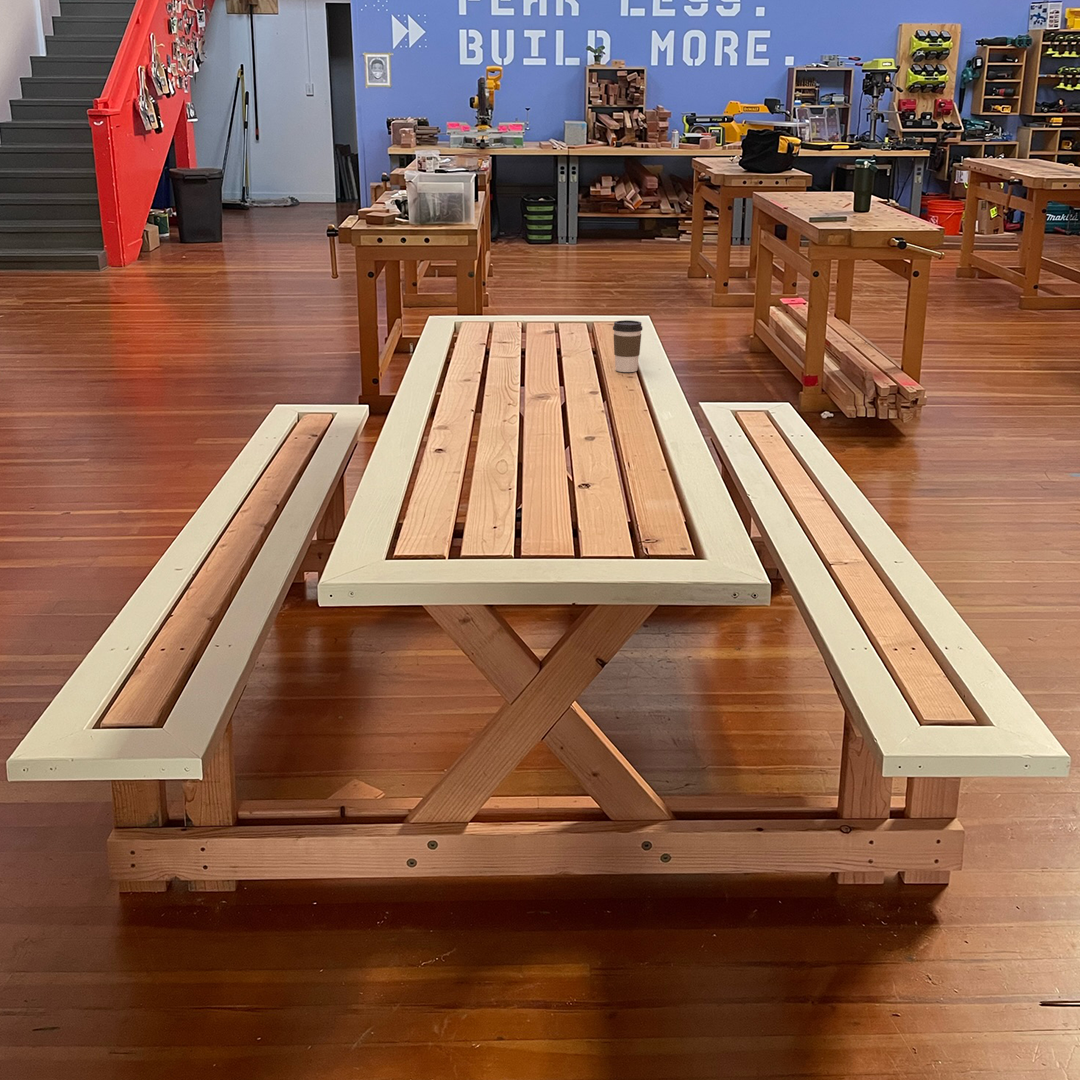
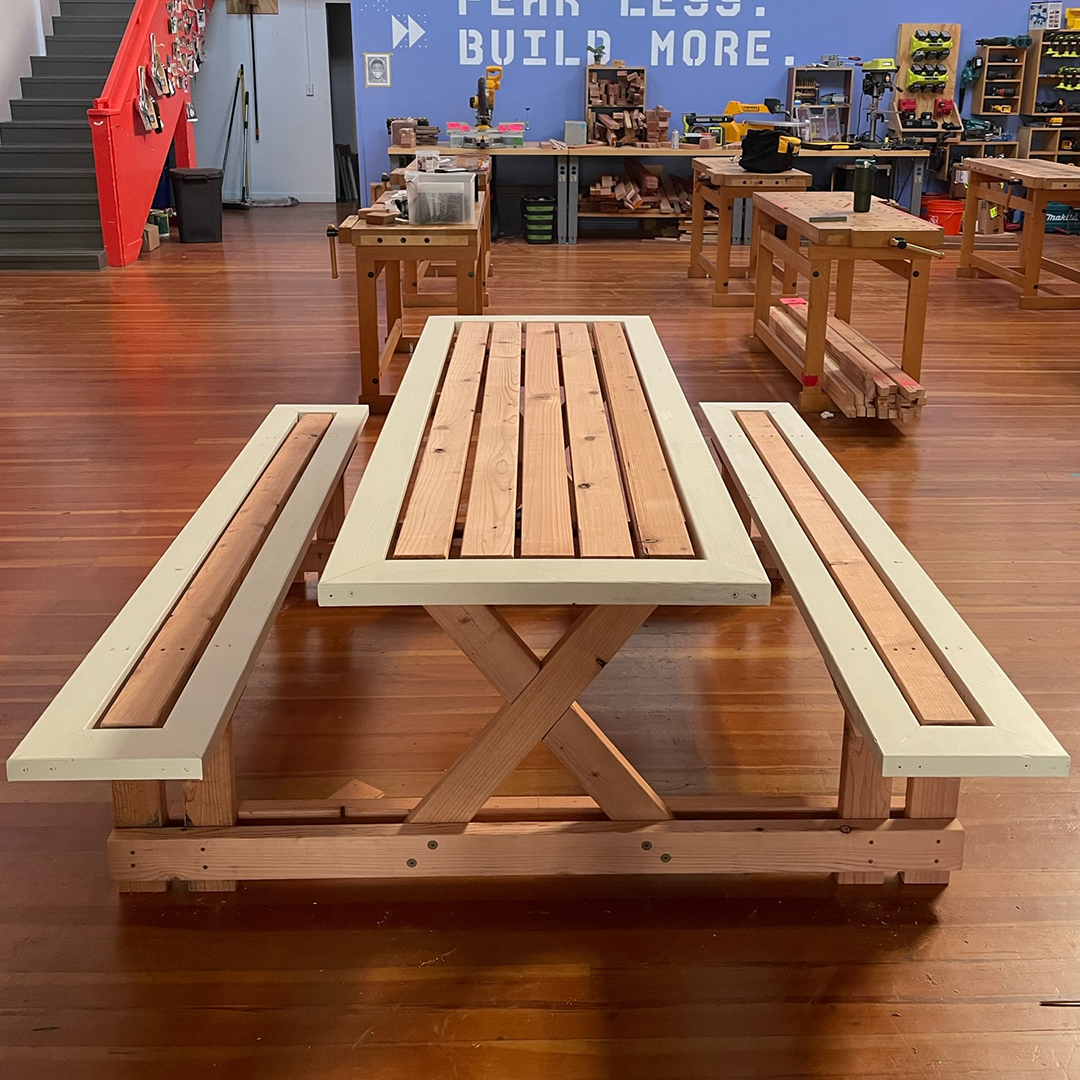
- coffee cup (627, 346)
